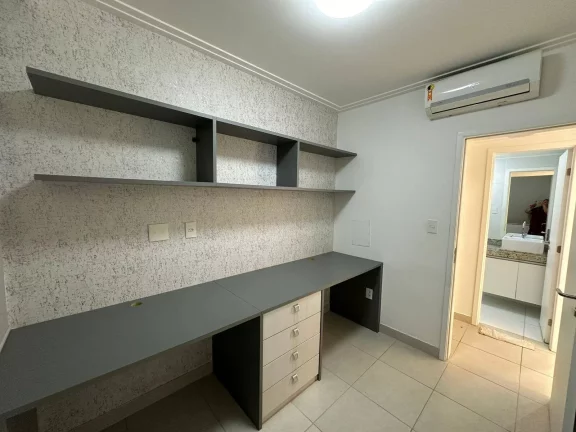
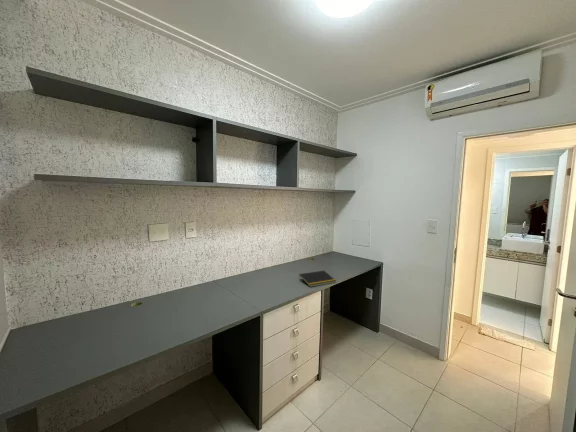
+ notepad (317, 278)
